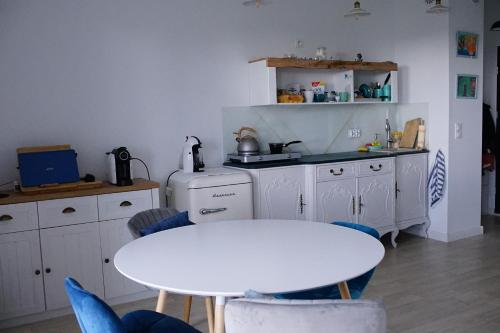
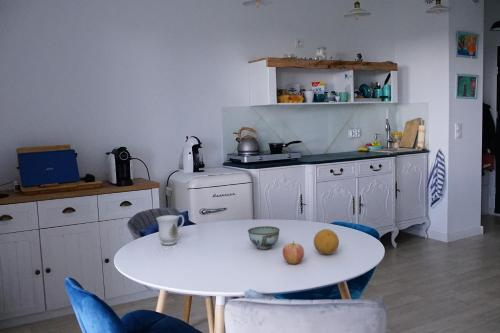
+ fruit (293, 252)
+ mug (171, 229)
+ bowl (264, 238)
+ fruit (326, 241)
